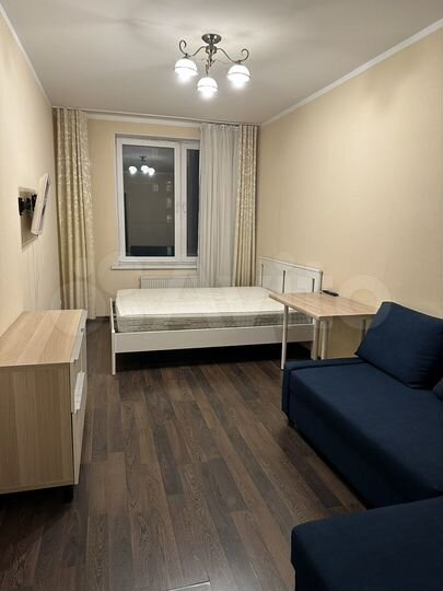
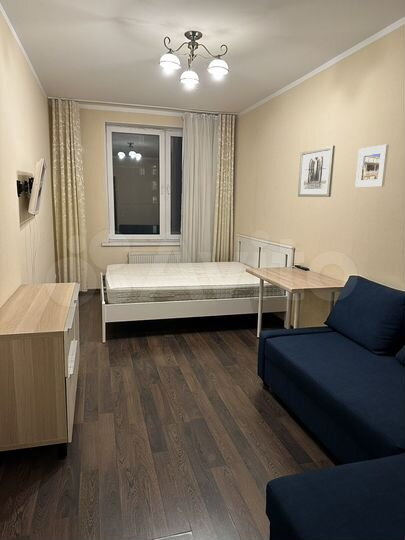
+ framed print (371, 167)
+ wall art (314, 173)
